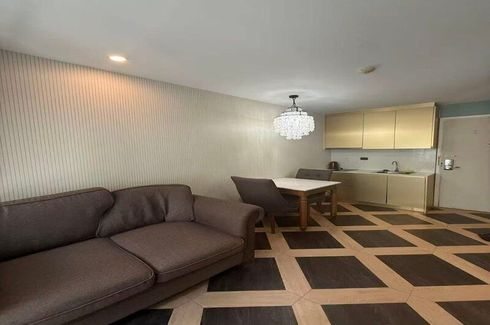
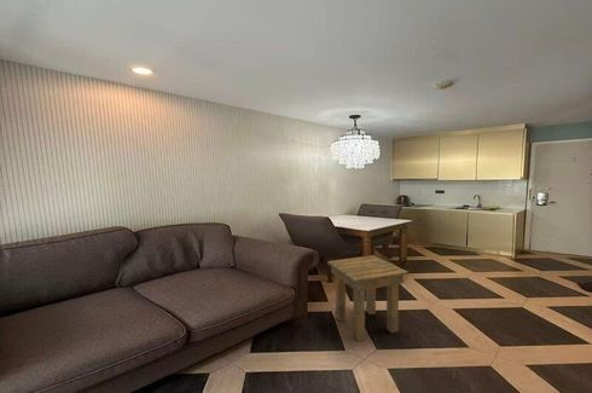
+ side table (364, 295)
